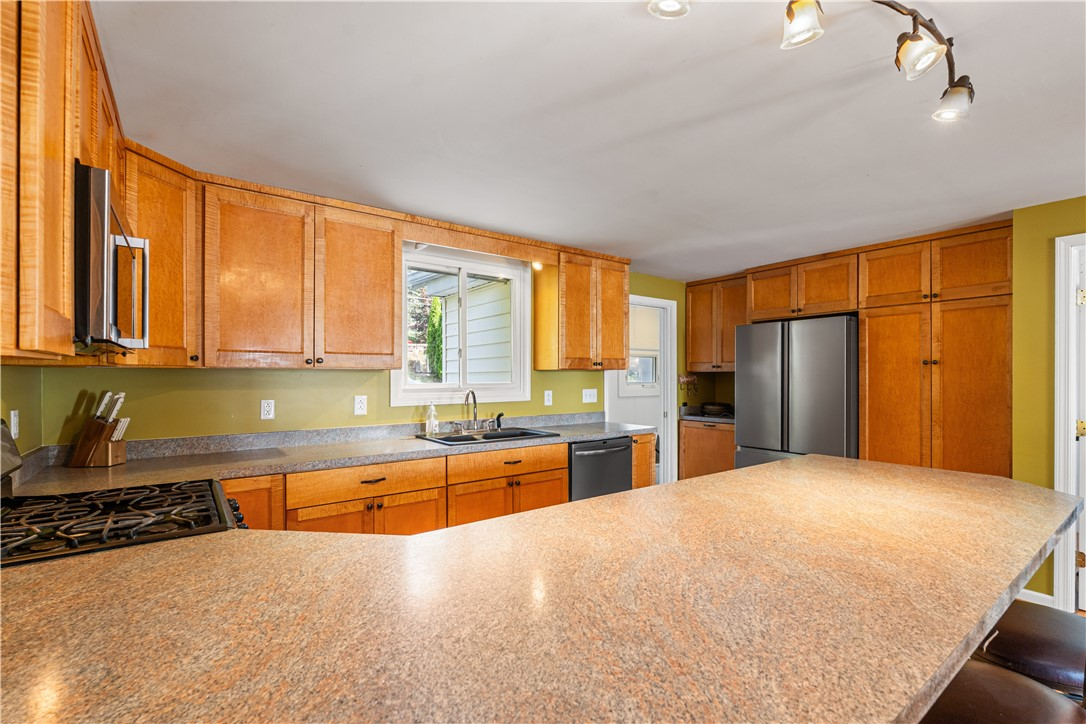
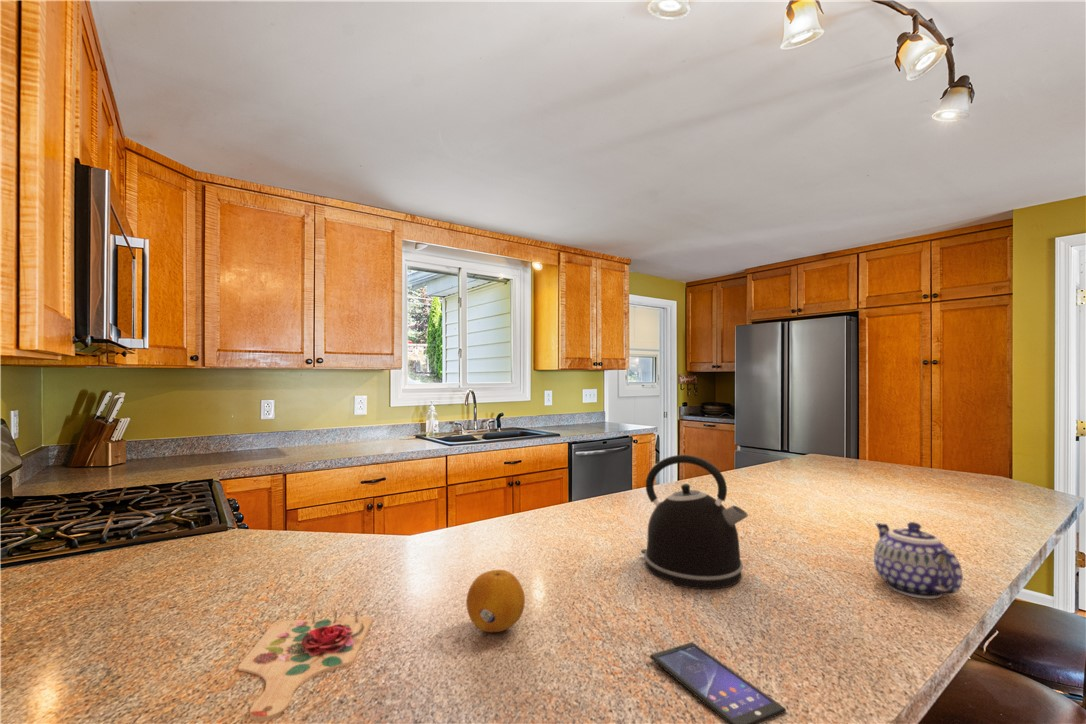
+ teapot (913, 555)
+ cutting board (298, 655)
+ fruit (495, 600)
+ kettle (691, 512)
+ smartphone (712, 680)
